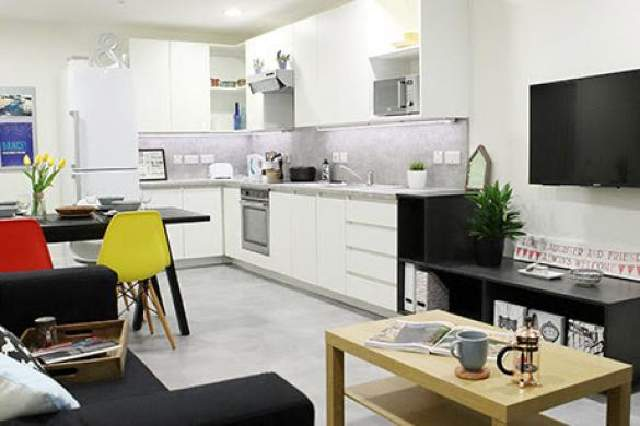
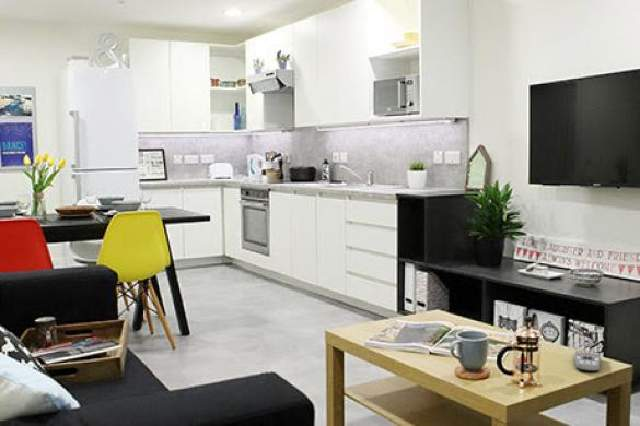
+ remote control (587, 361)
